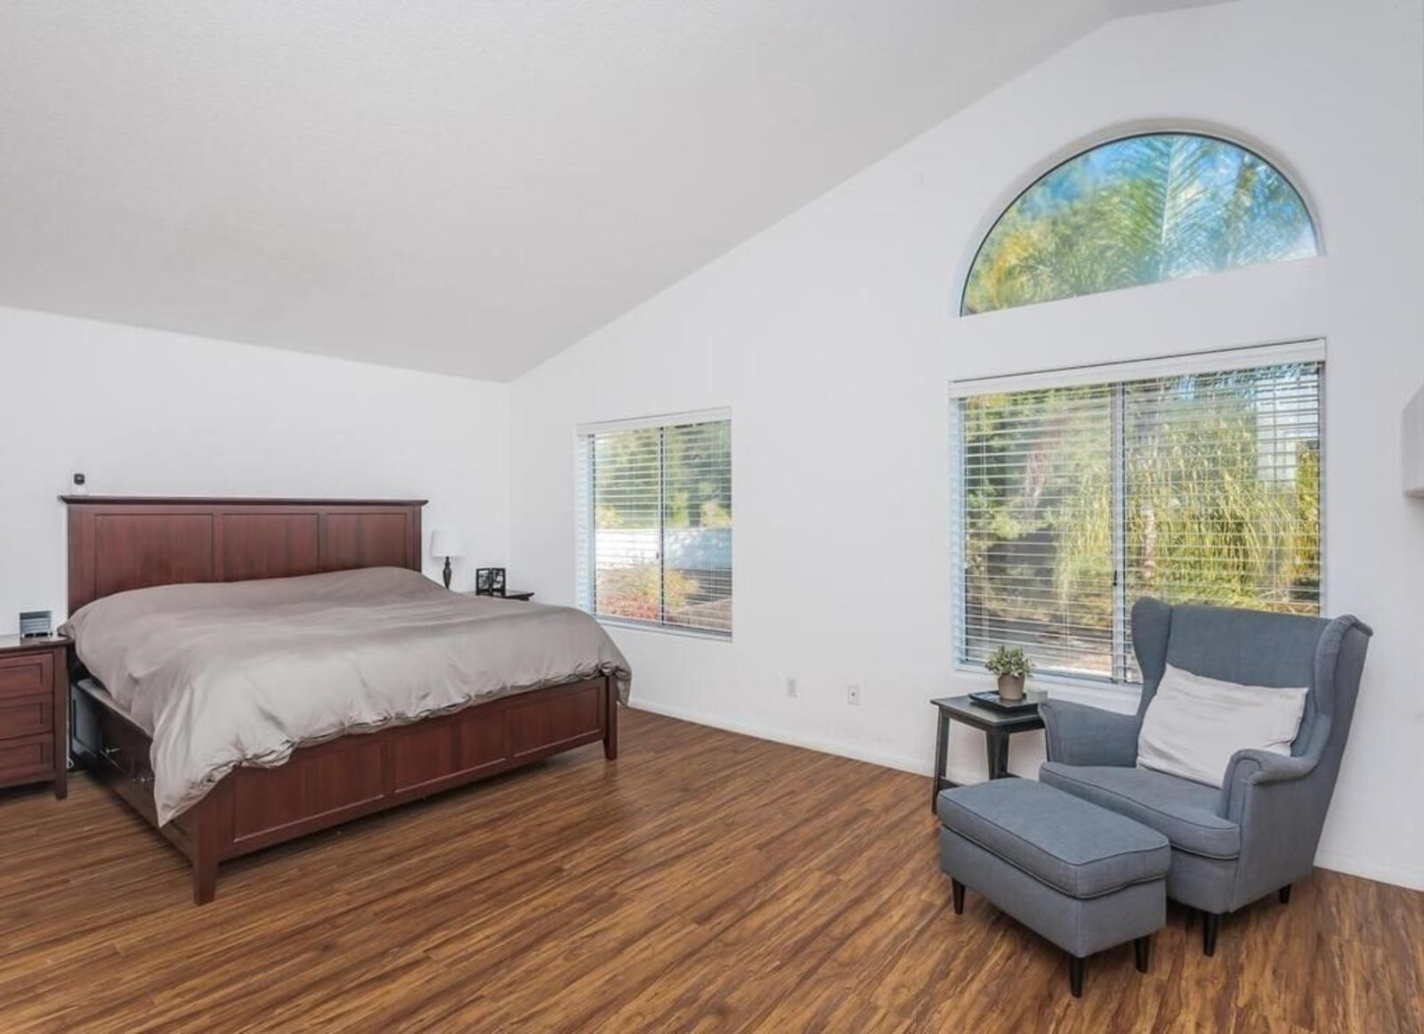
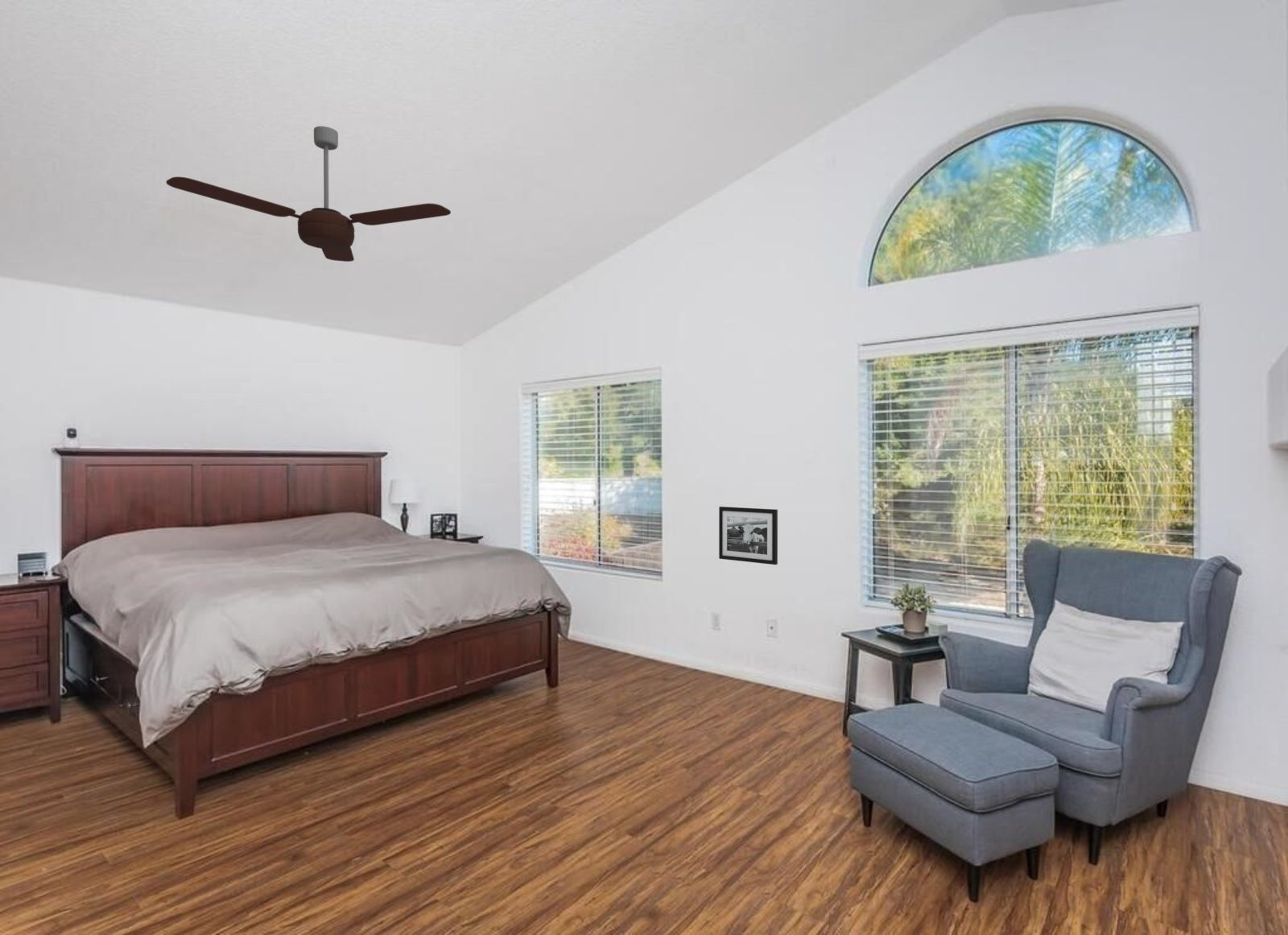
+ ceiling fan (324, 192)
+ picture frame (747, 535)
